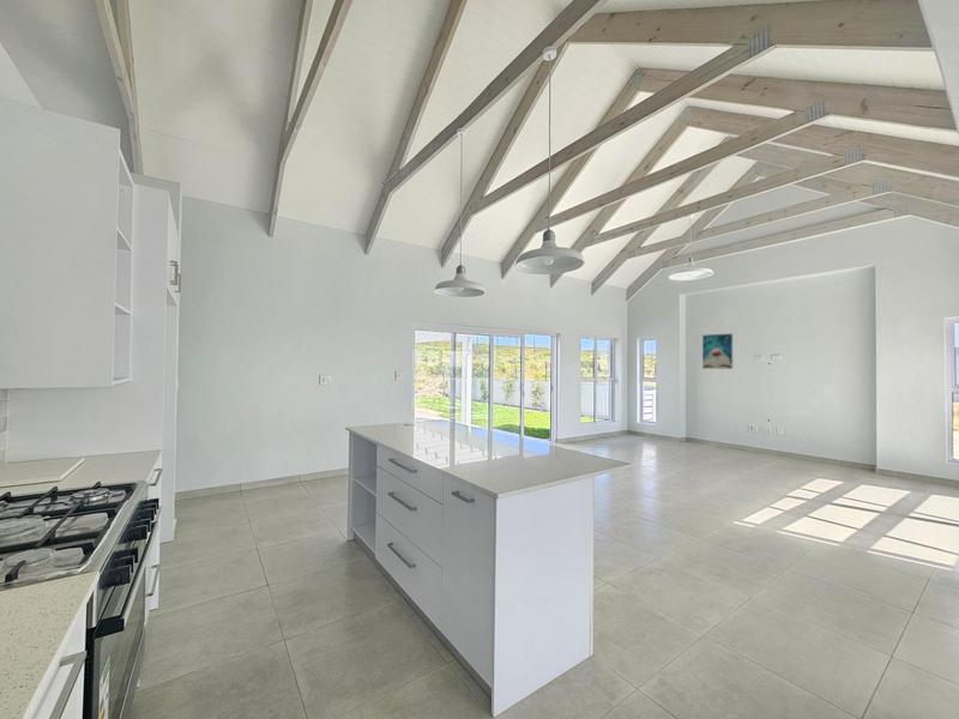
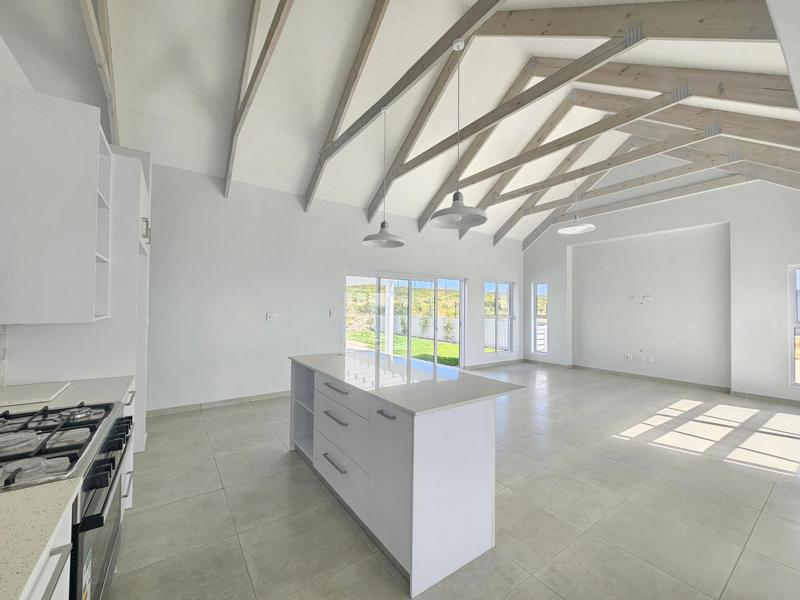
- wall art (717, 351)
